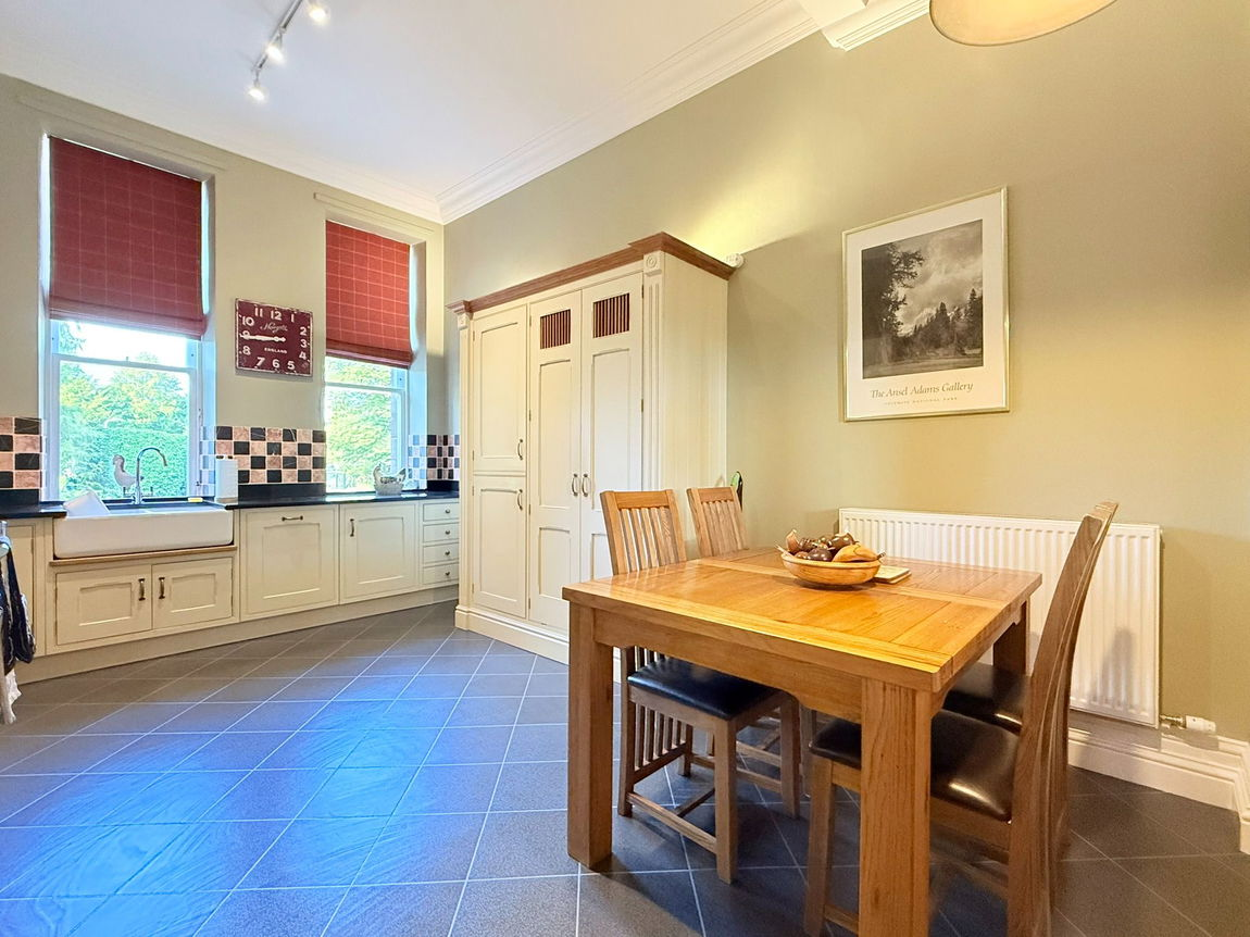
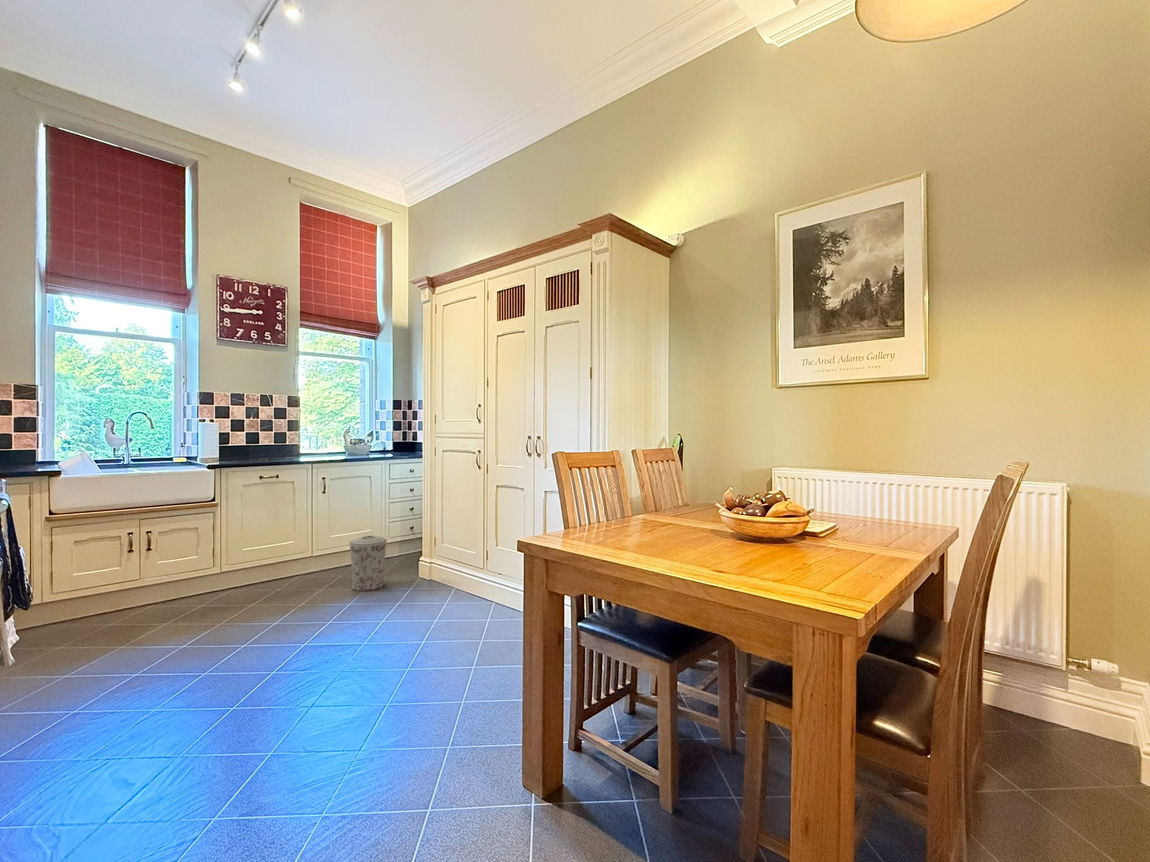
+ trash can (368, 561)
